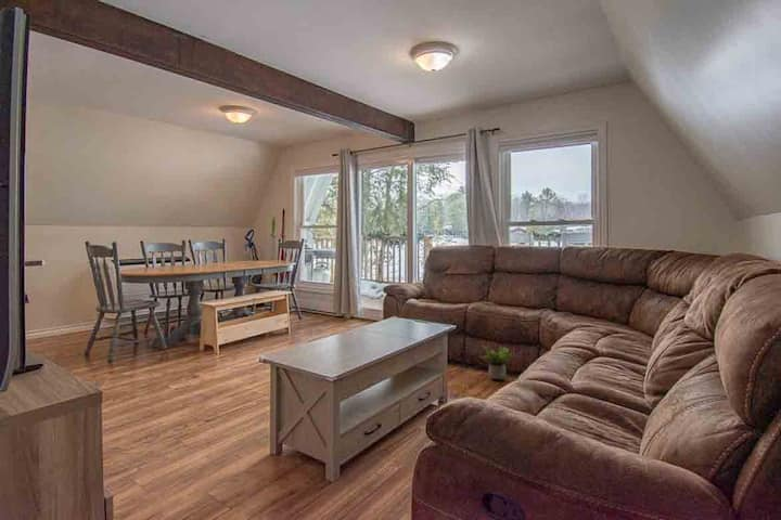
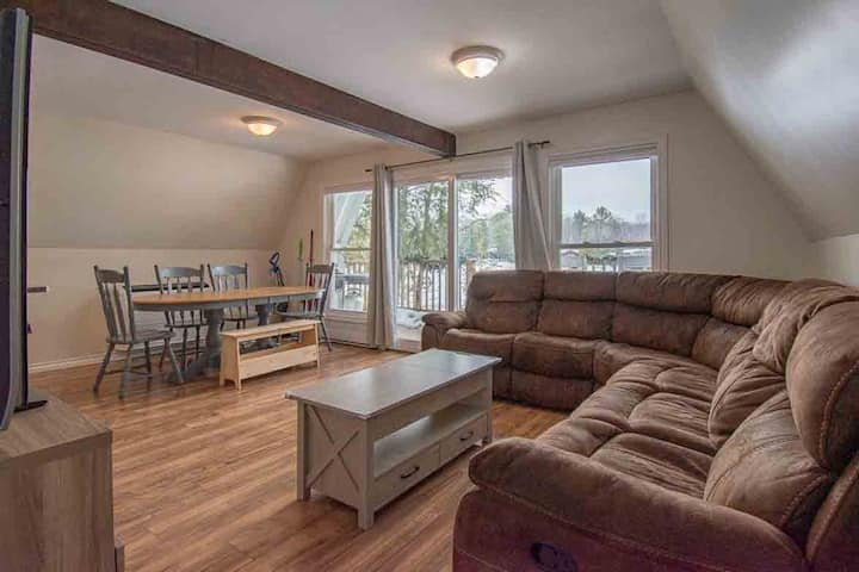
- potted plant (497, 362)
